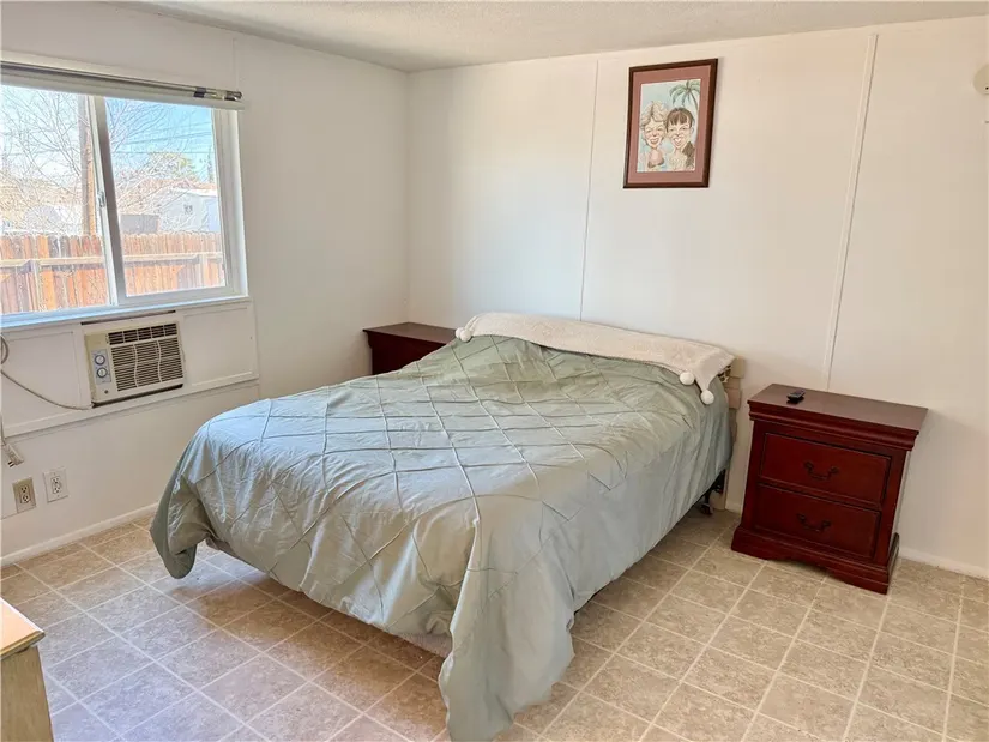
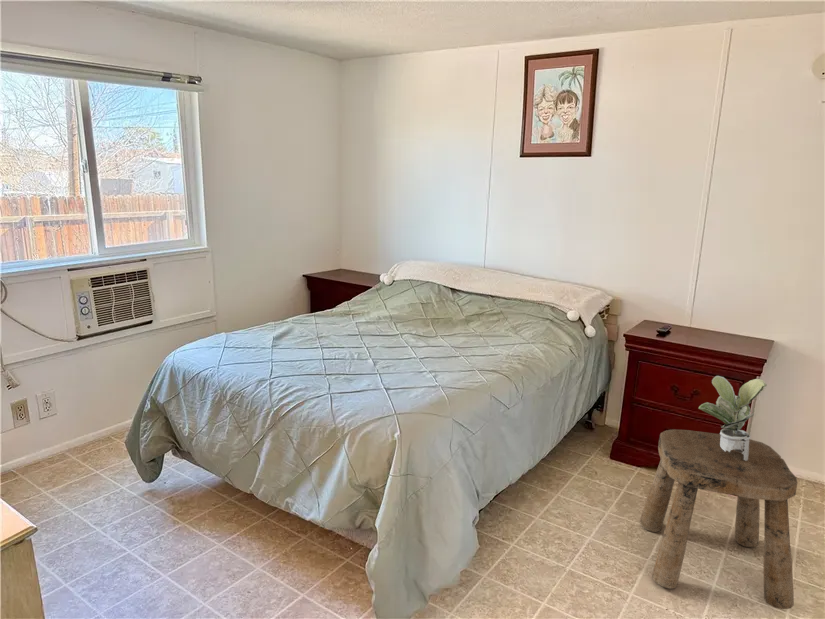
+ stool (717, 492)
+ potted plant (728, 415)
